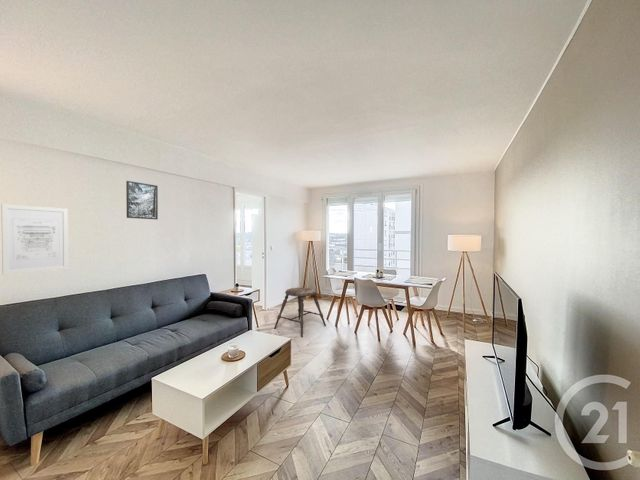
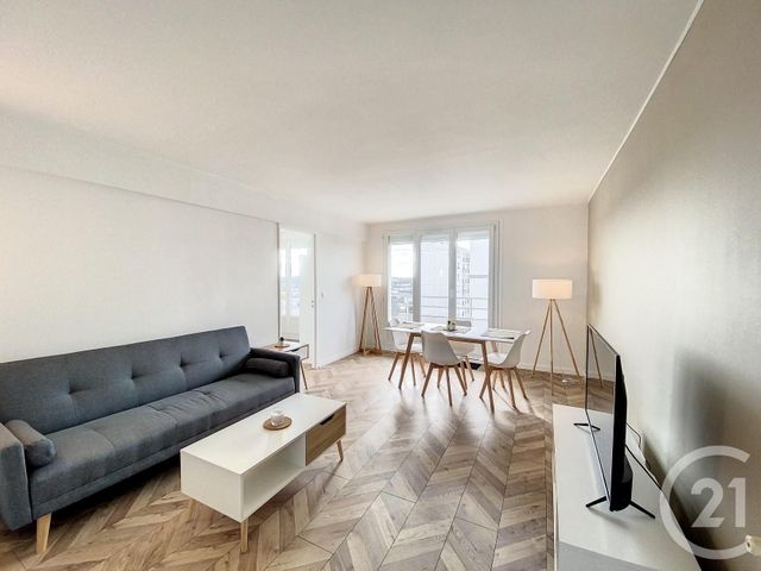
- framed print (142, 201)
- wall art (37, 239)
- stool (300, 308)
